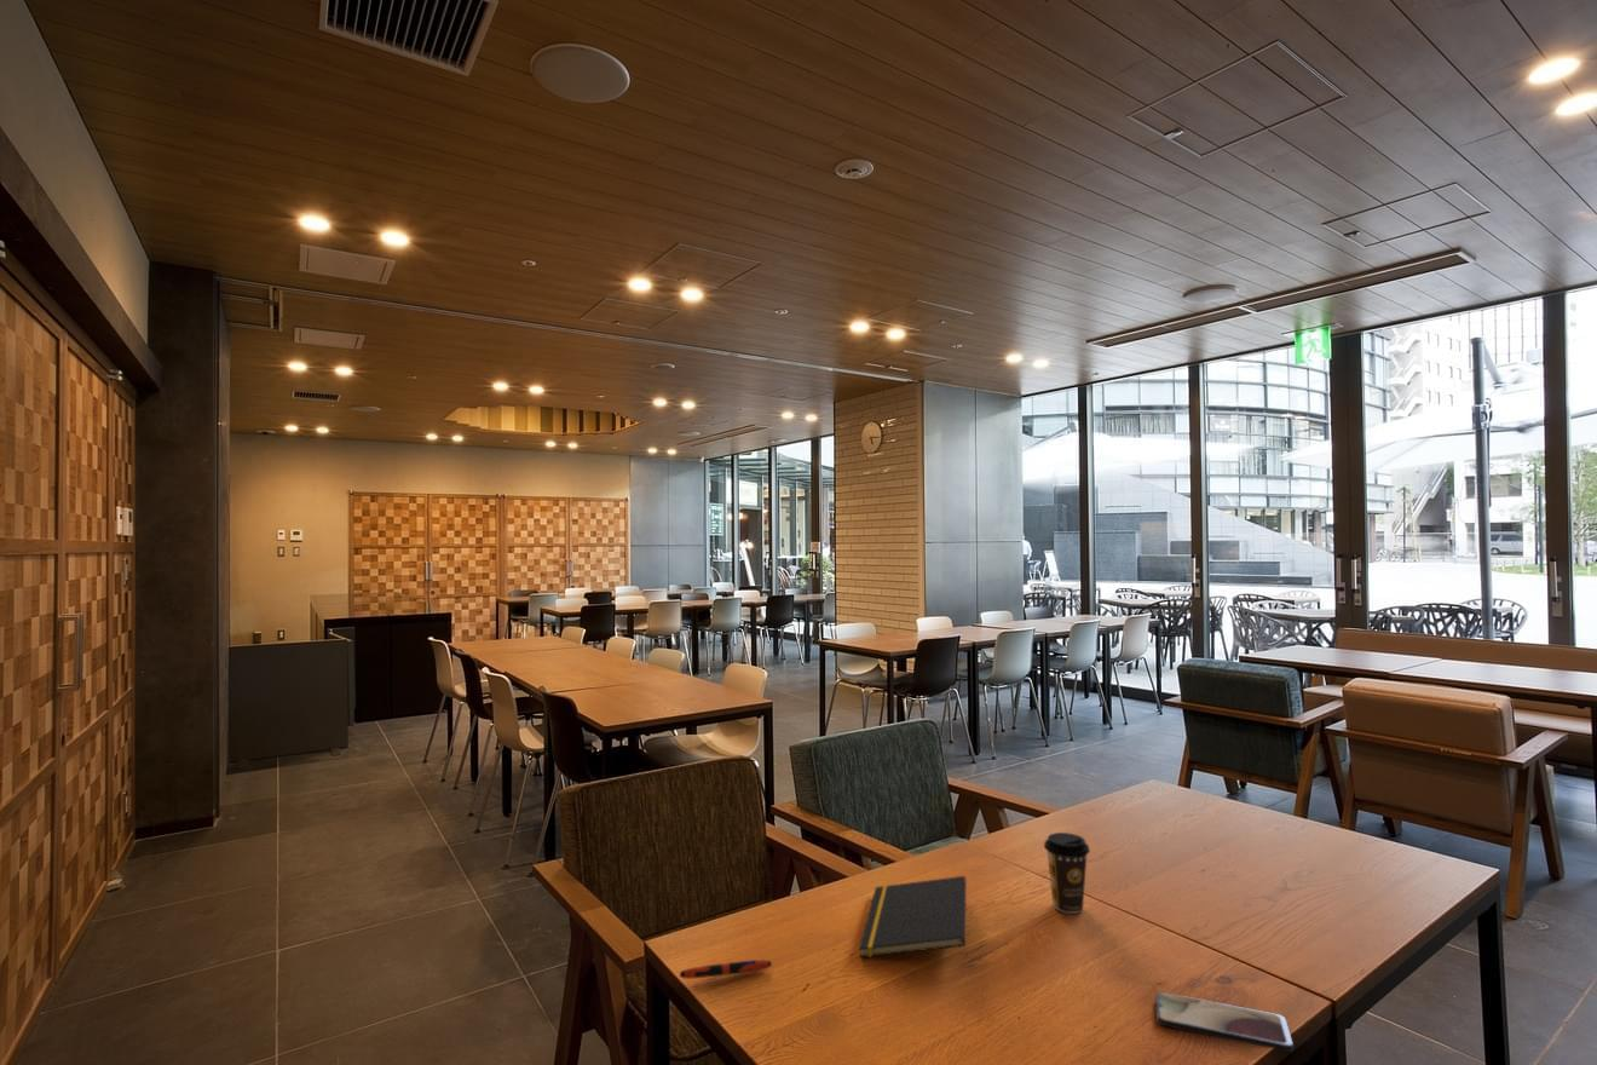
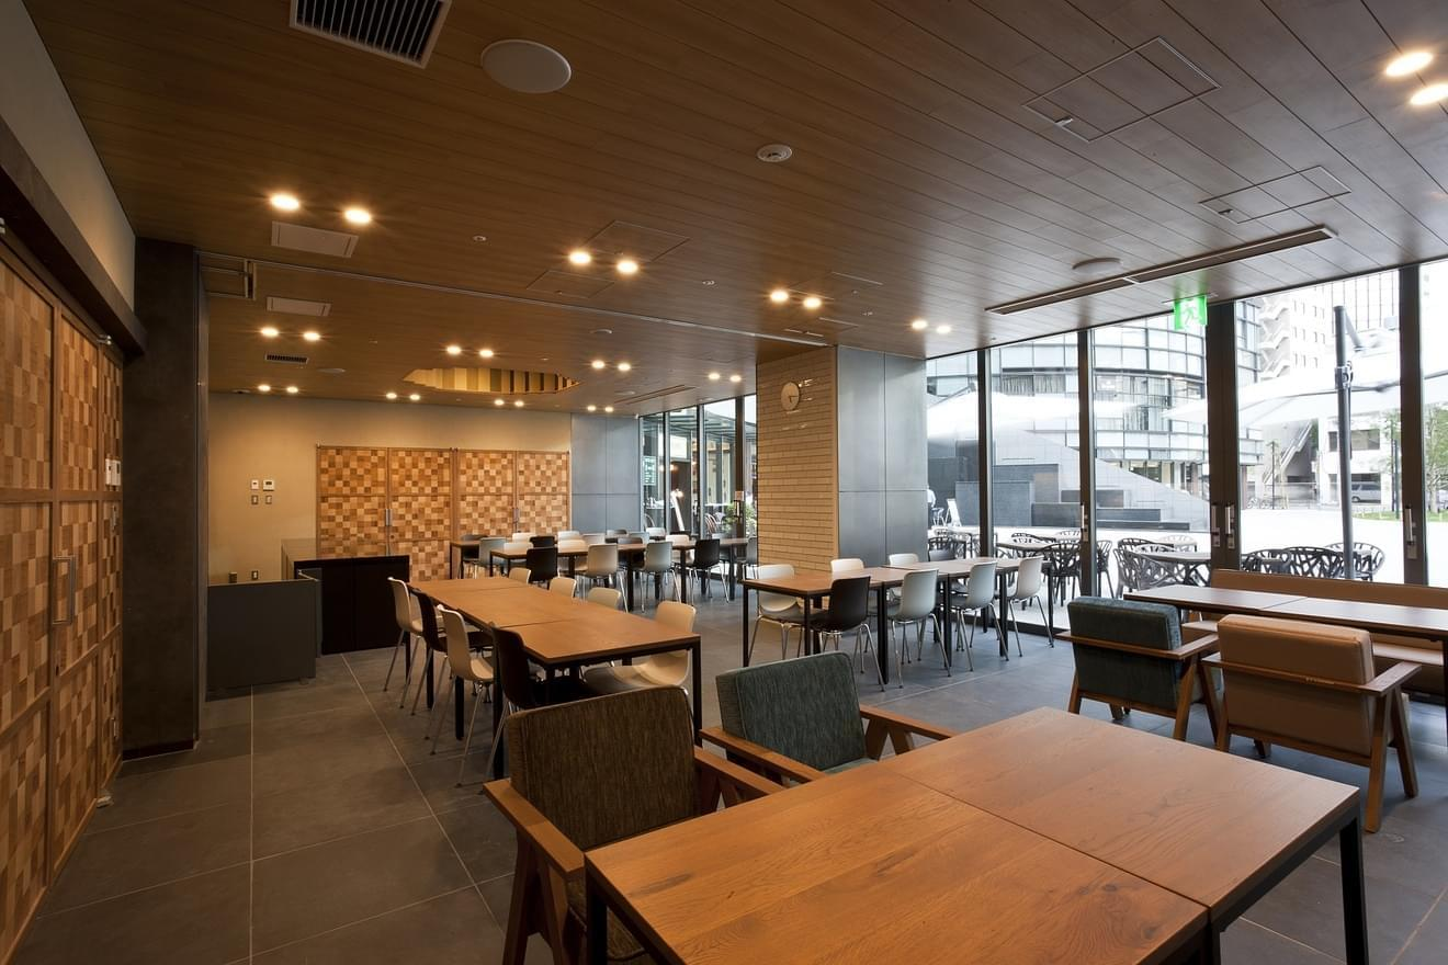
- pen (726, 968)
- smartphone (1221, 1020)
- coffee cup (1067, 873)
- notepad (916, 914)
